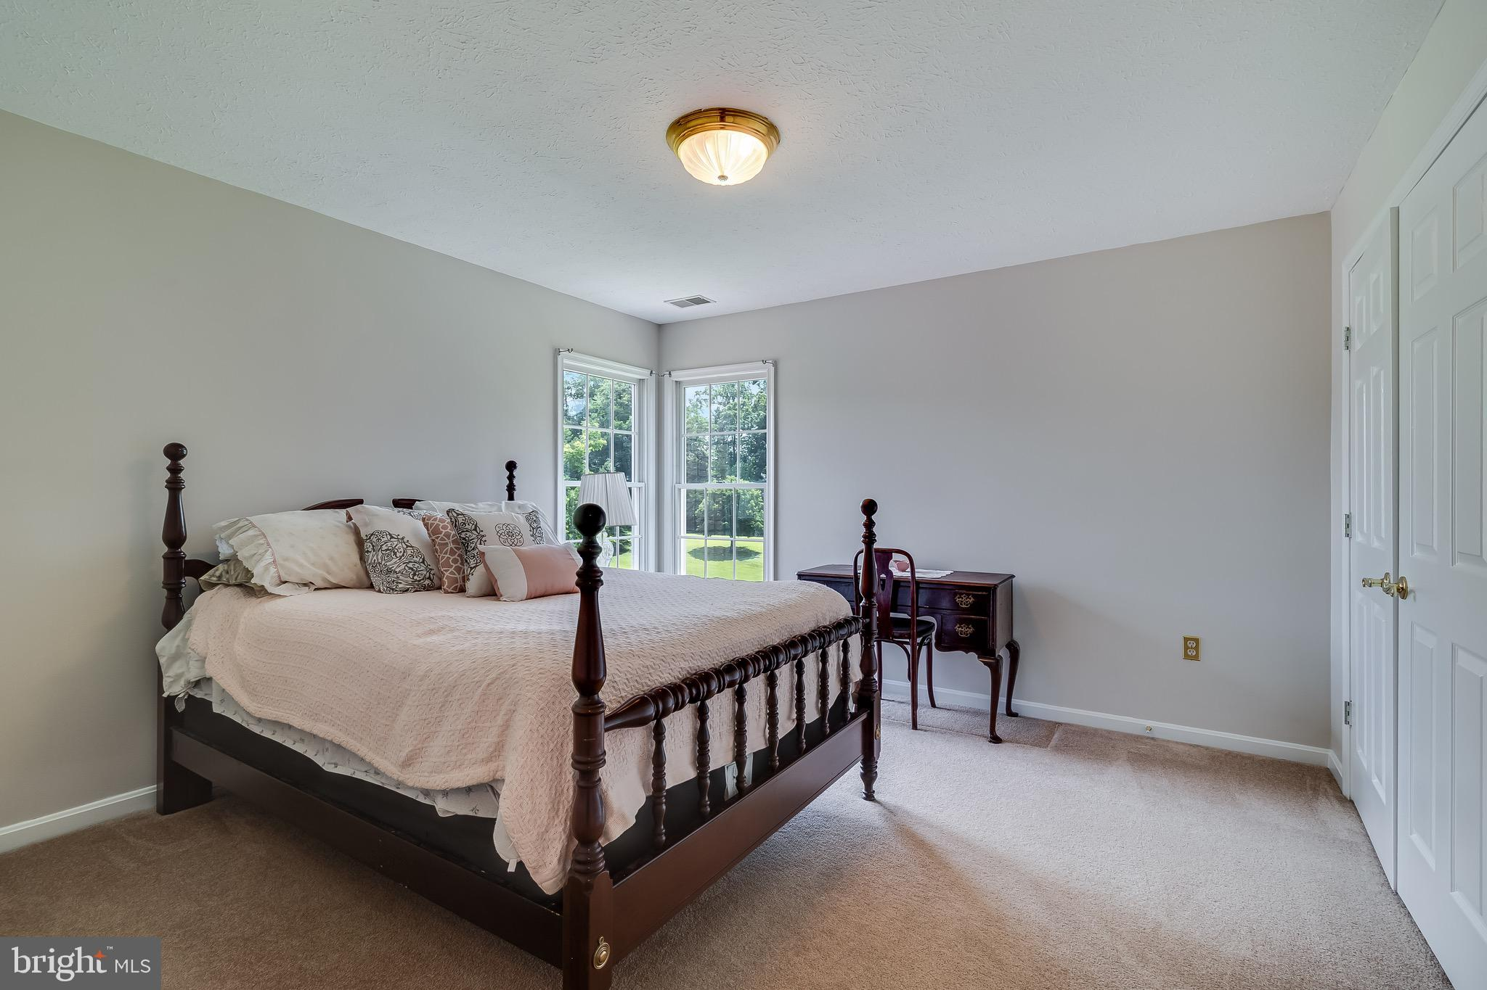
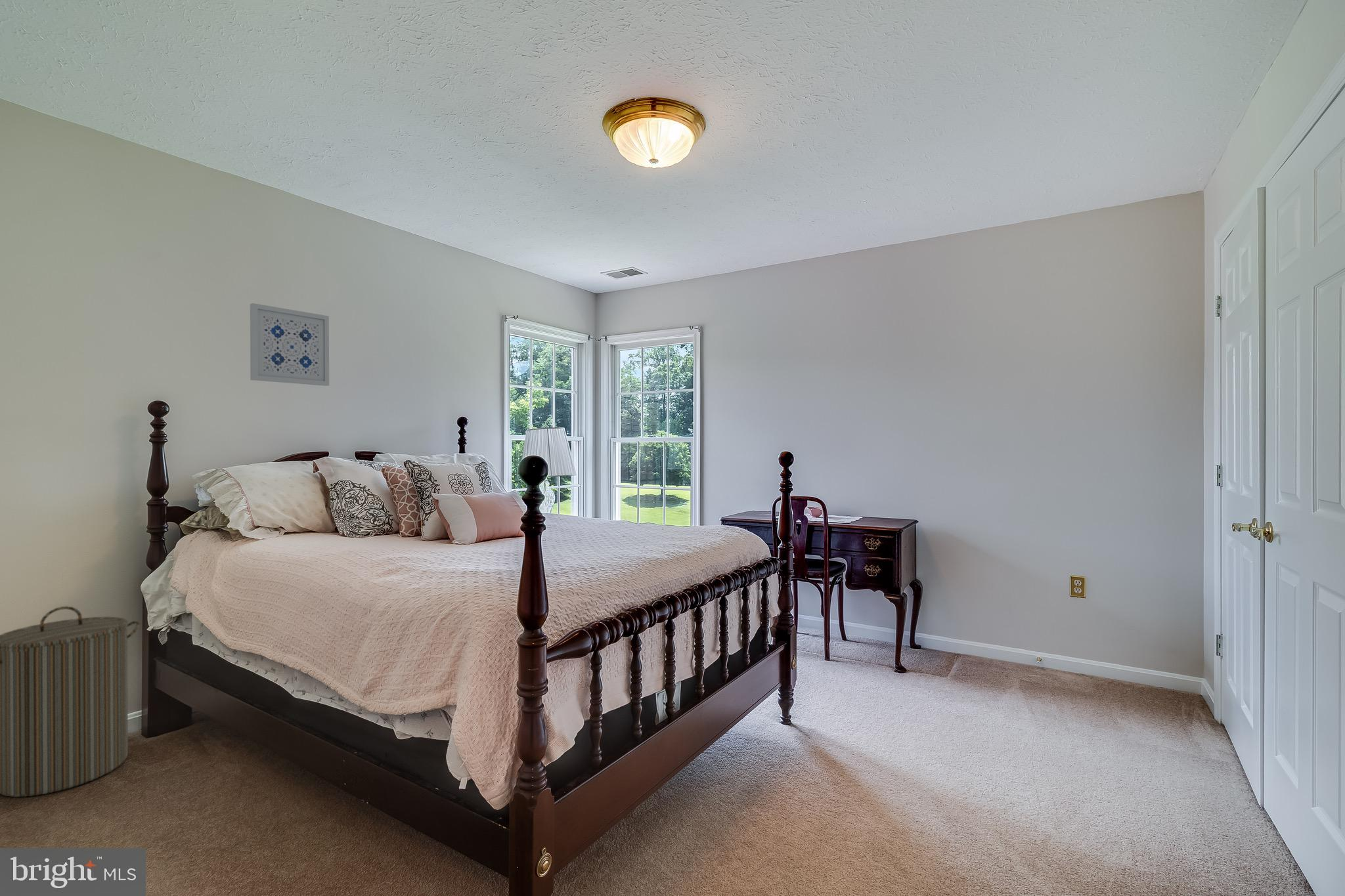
+ wall art (291, 347)
+ laundry hamper (64, 689)
